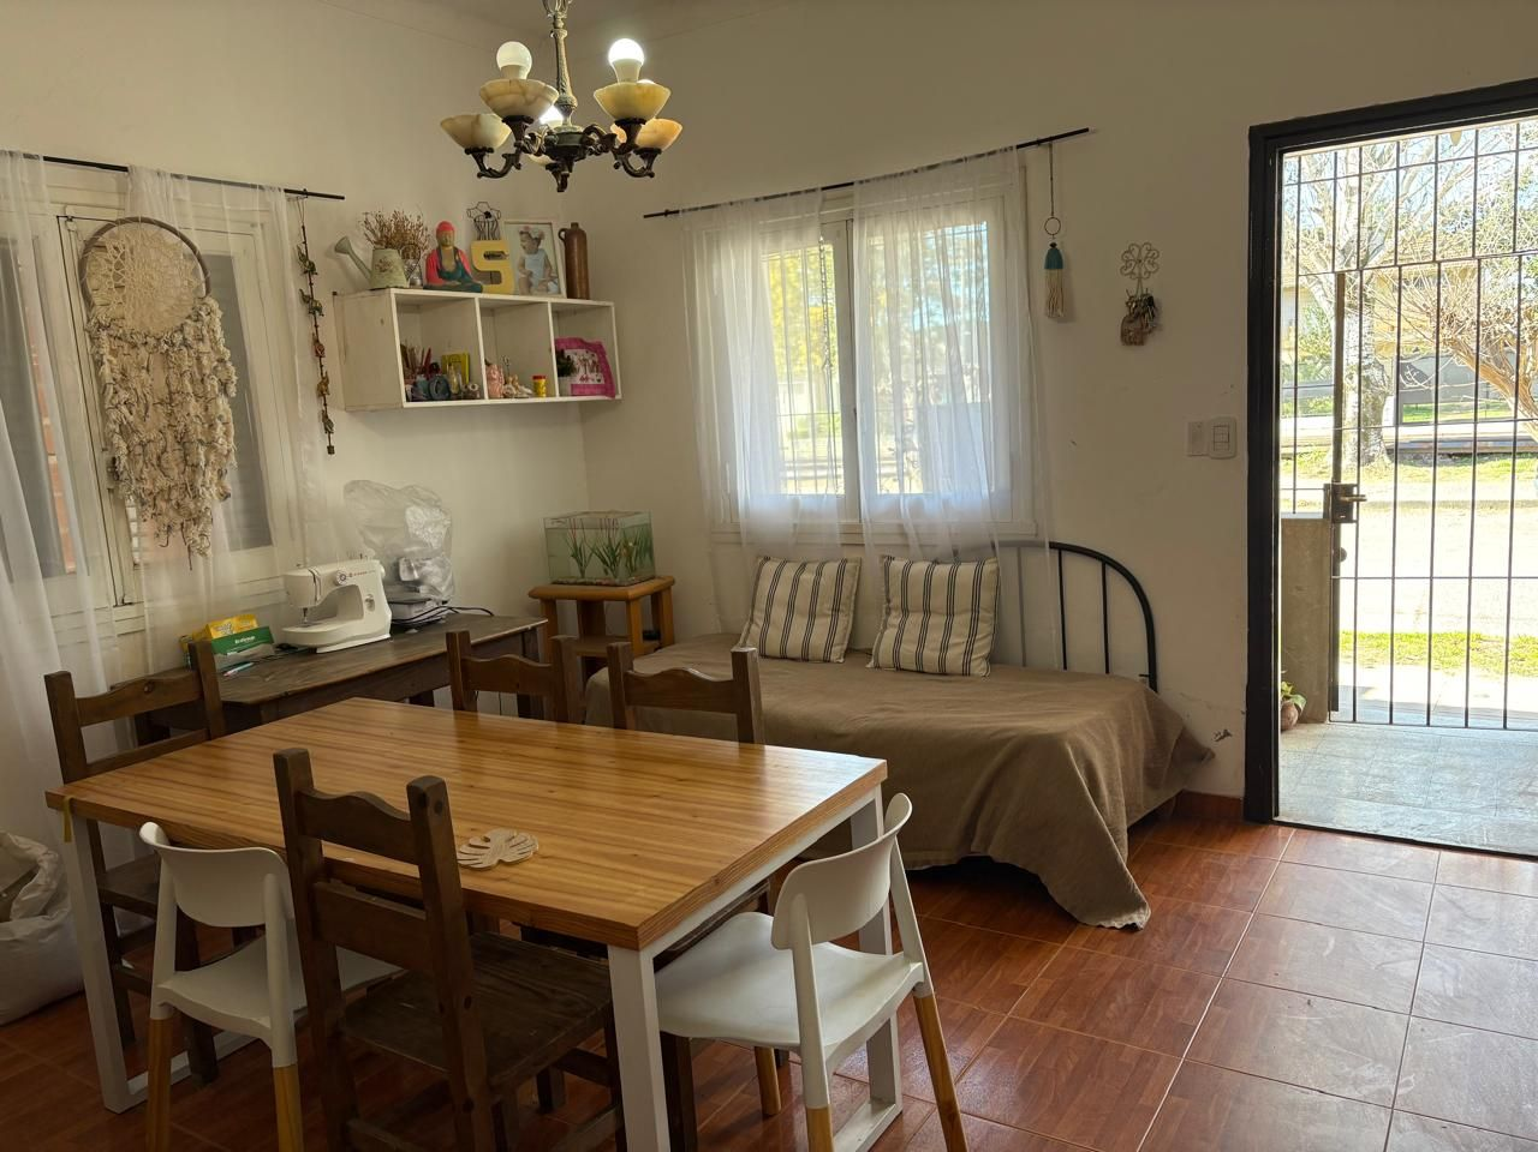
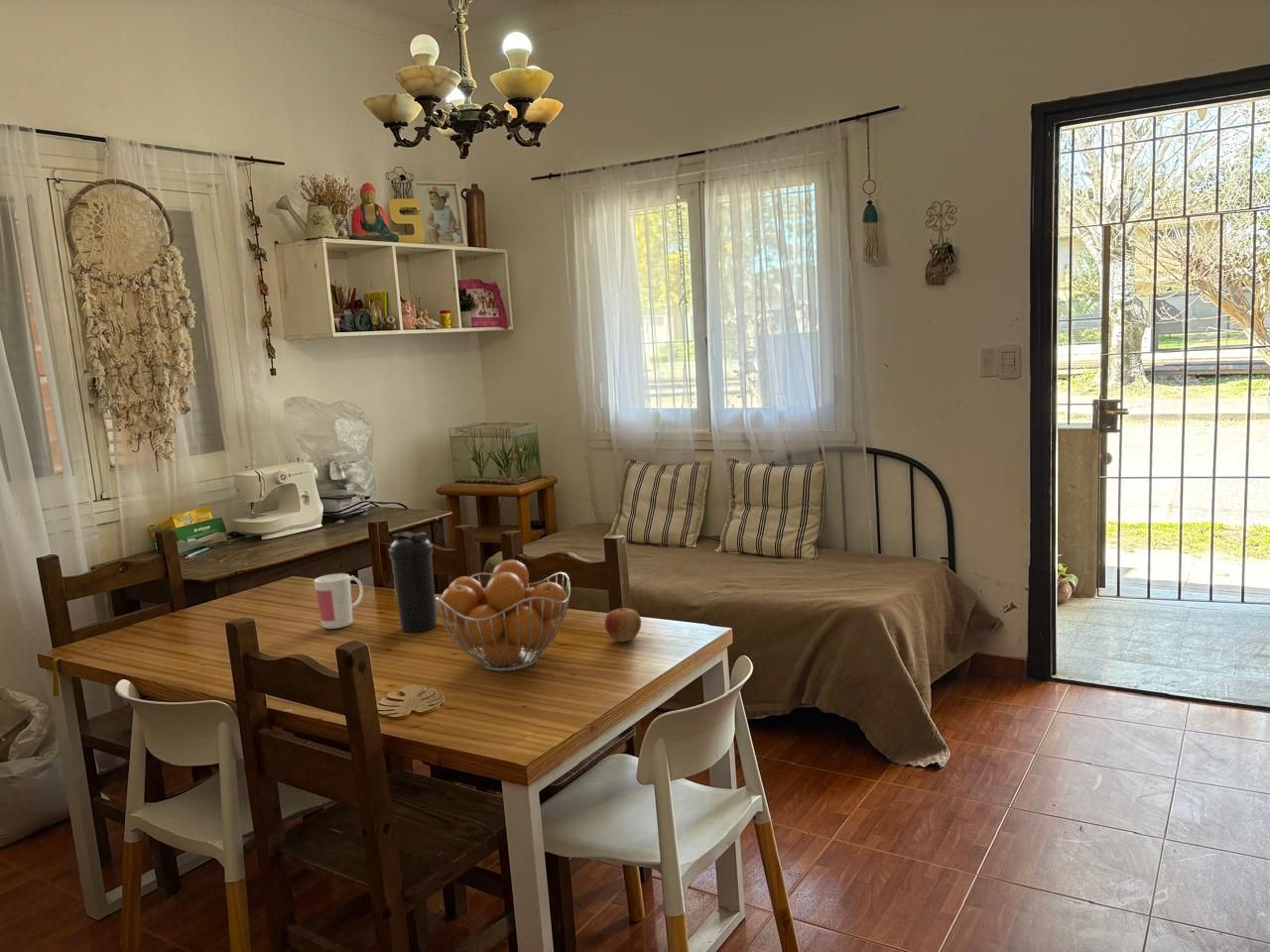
+ water bottle (414, 579)
+ mug (340, 599)
+ apple (623, 622)
+ fruit basket (505, 614)
